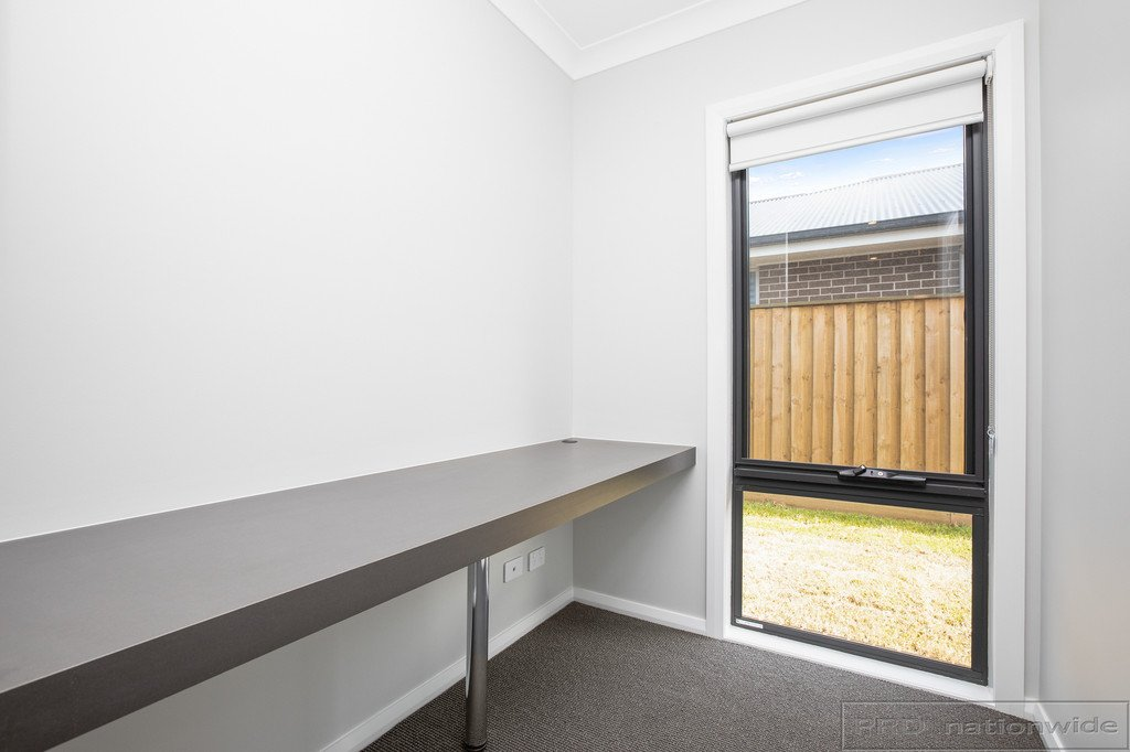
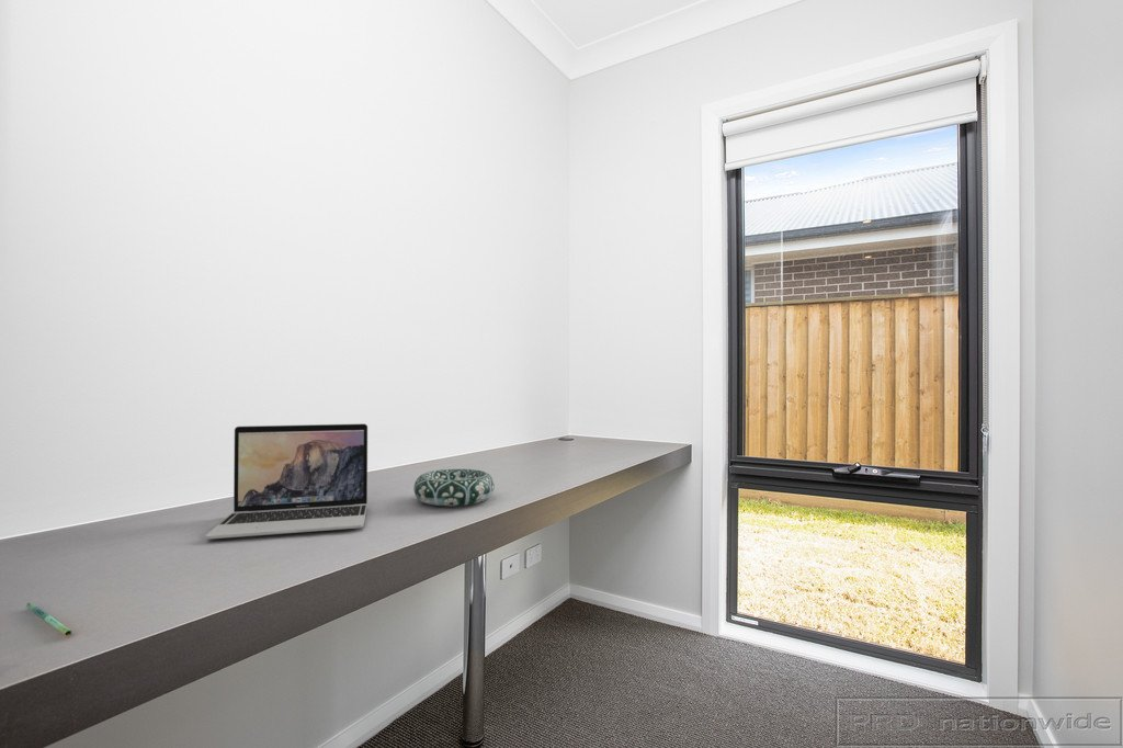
+ decorative bowl (454, 487)
+ pen (47, 617)
+ laptop (295, 475)
